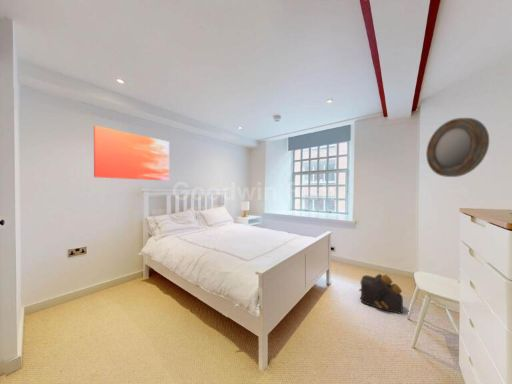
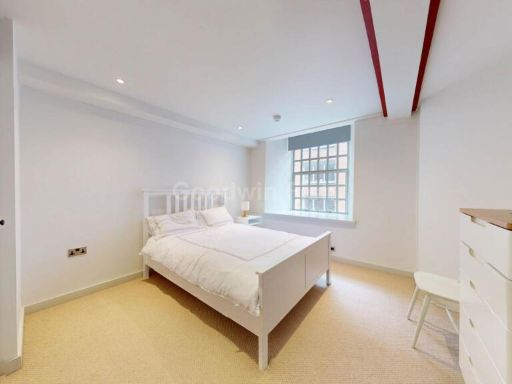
- home mirror (452, 148)
- wall art (136, 157)
- backpack (379, 288)
